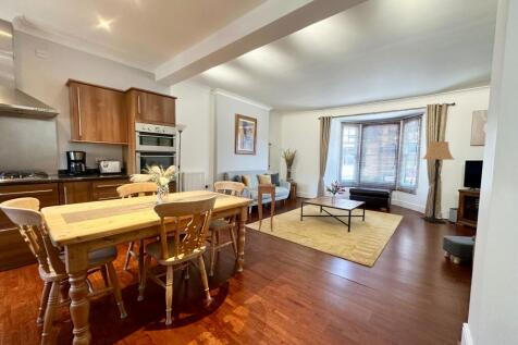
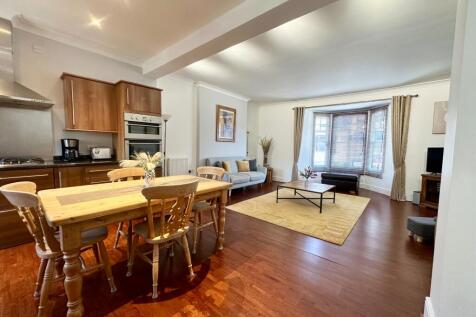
- lamp (435, 182)
- side table (261, 207)
